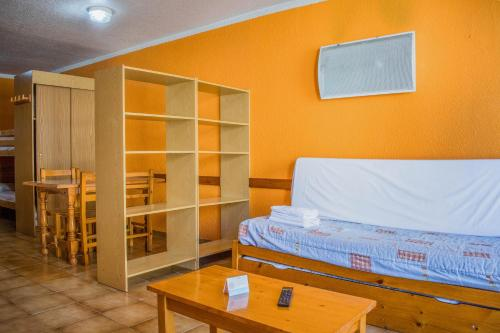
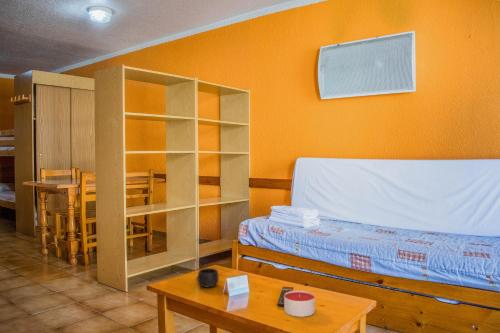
+ mug (206, 278)
+ candle (299, 302)
